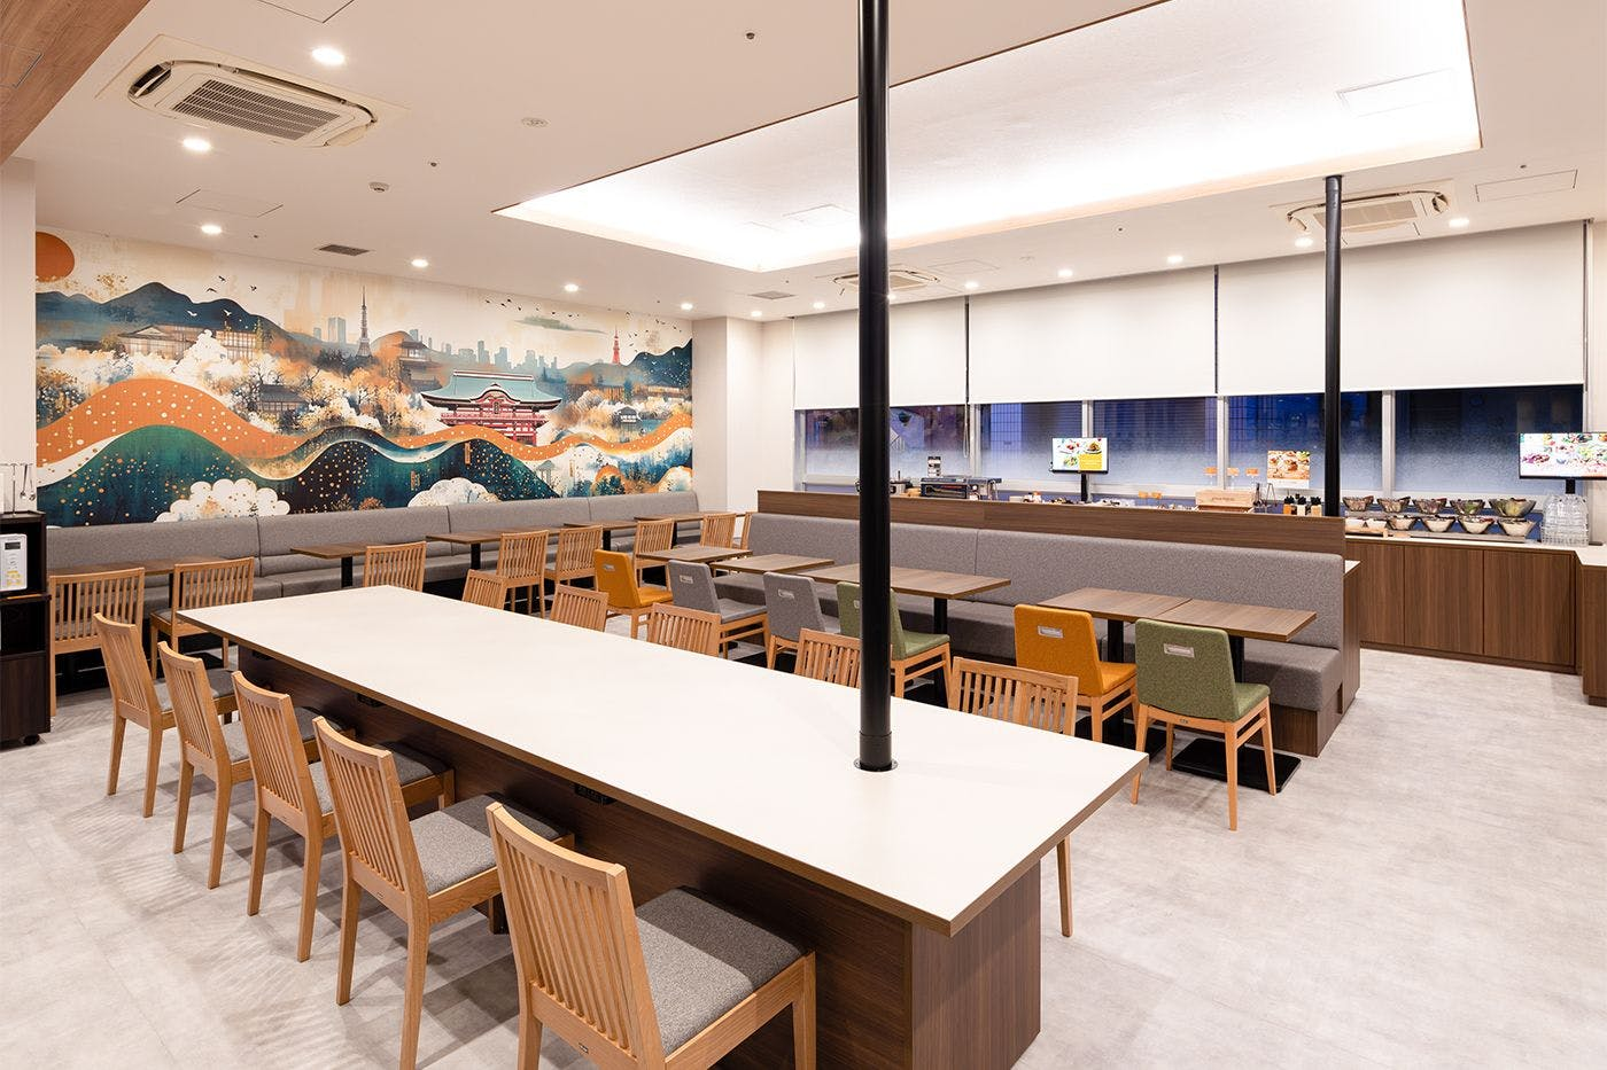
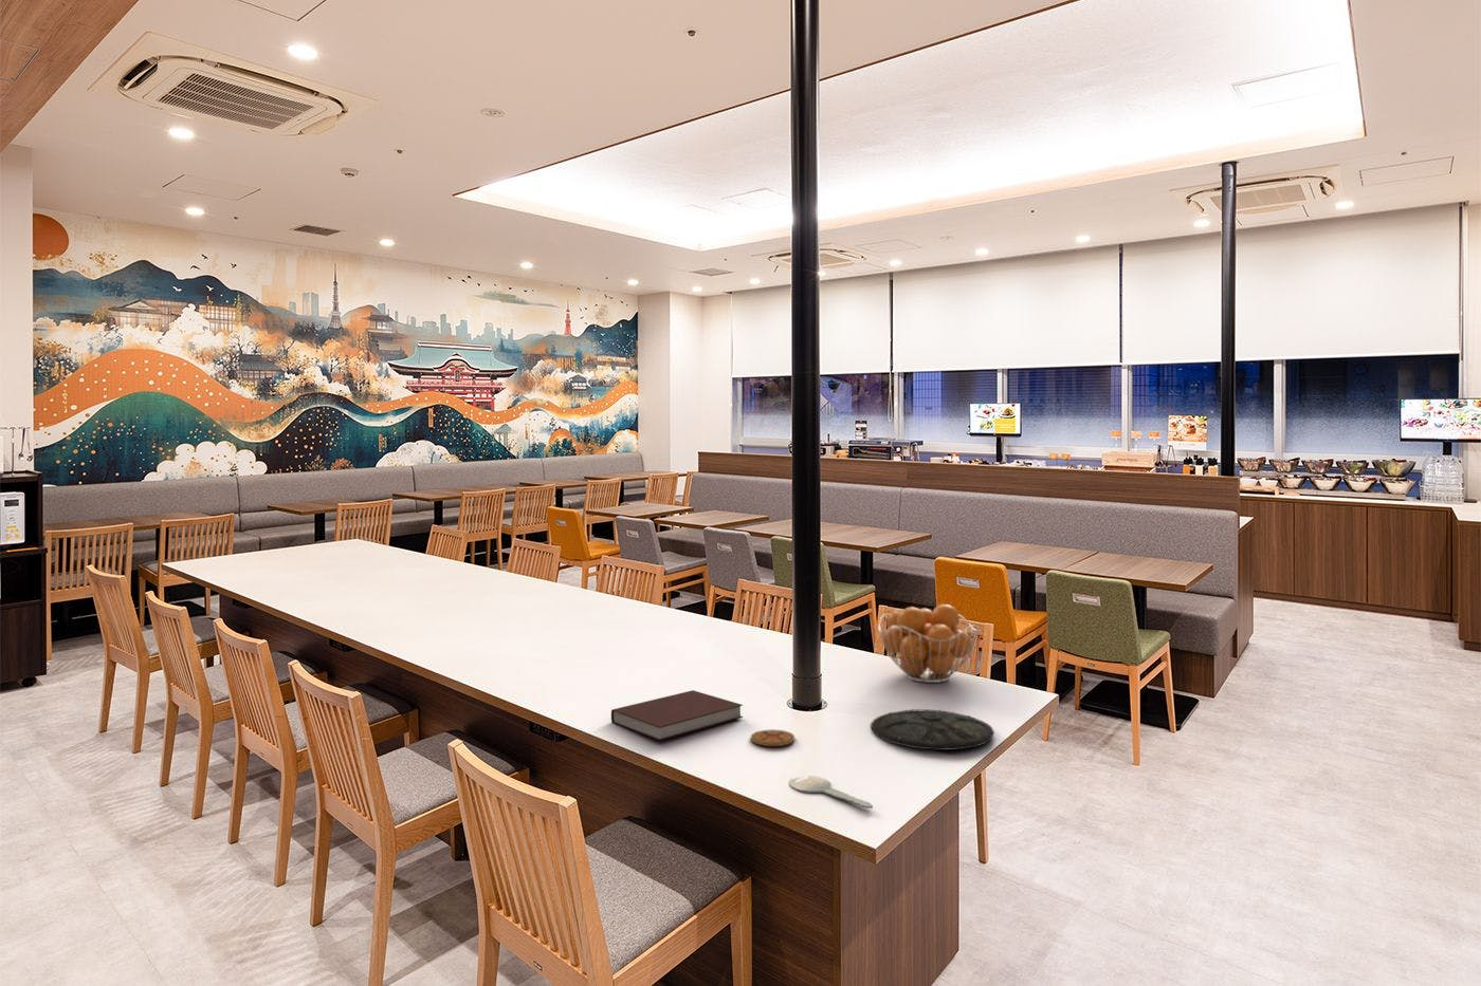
+ notebook (677, 713)
+ key (830, 791)
+ coaster (772, 737)
+ fruit basket (928, 640)
+ plate (930, 722)
